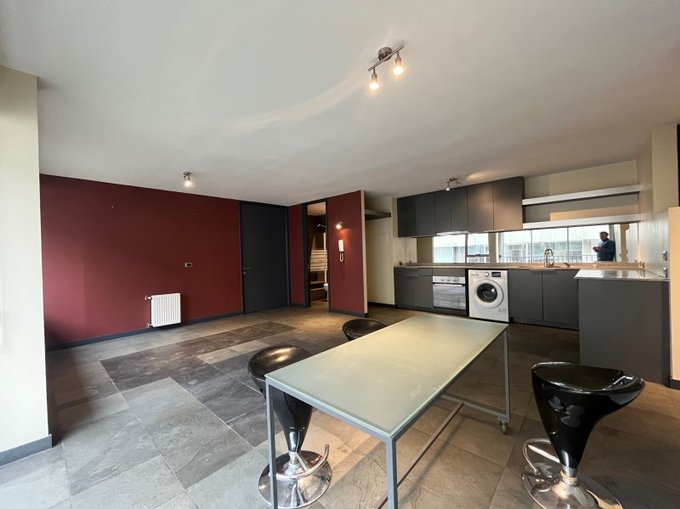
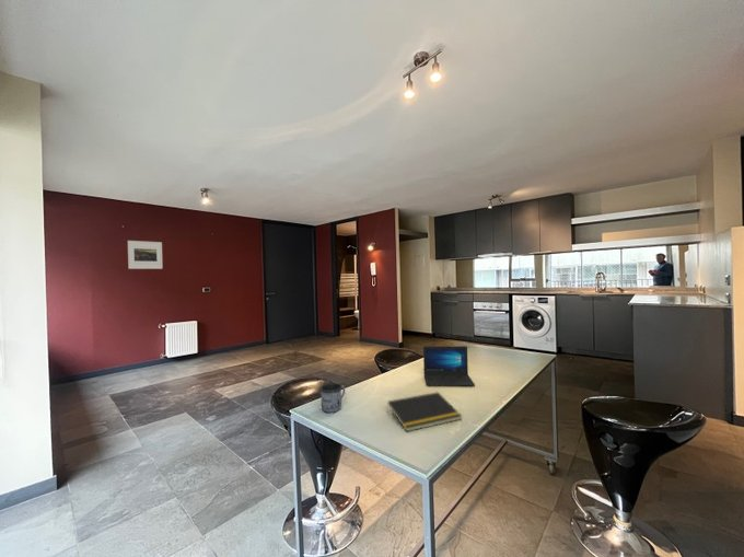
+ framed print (146, 255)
+ notepad (423, 409)
+ mug (334, 396)
+ laptop (447, 364)
